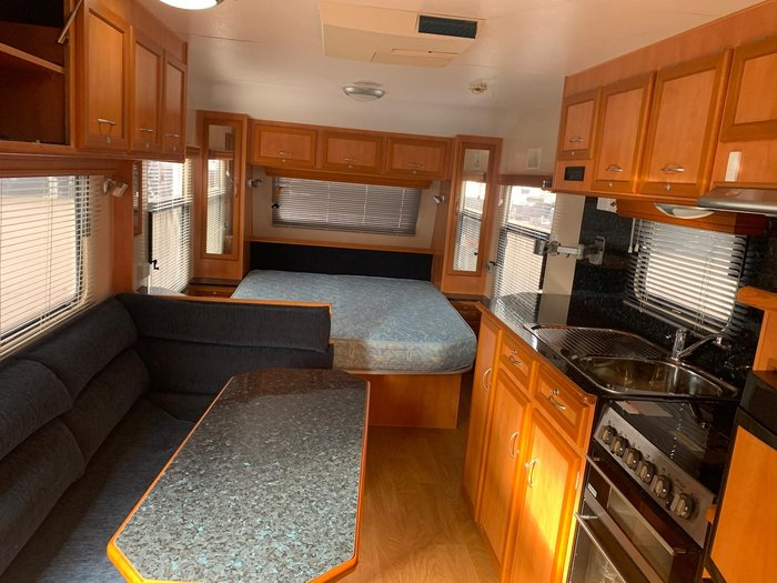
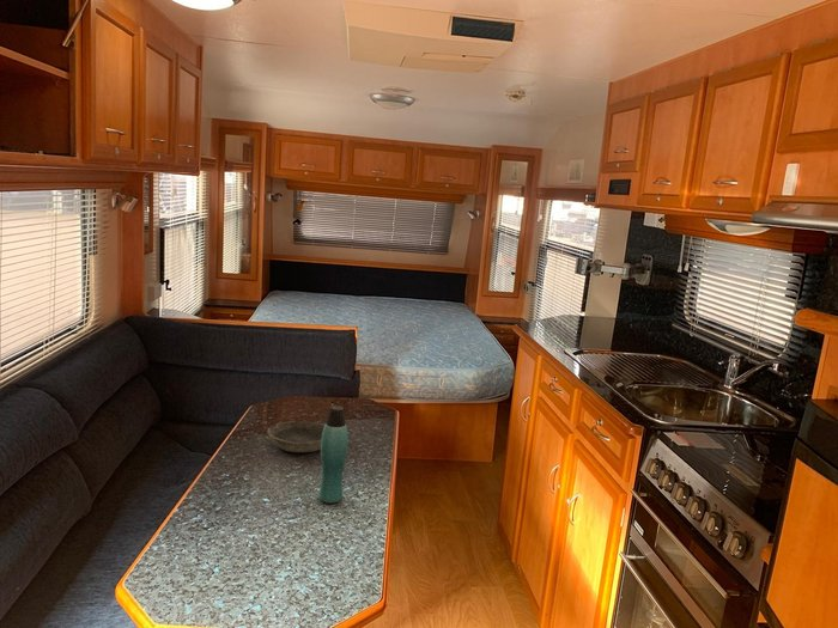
+ bottle (333, 453)
+ bowl (300, 435)
